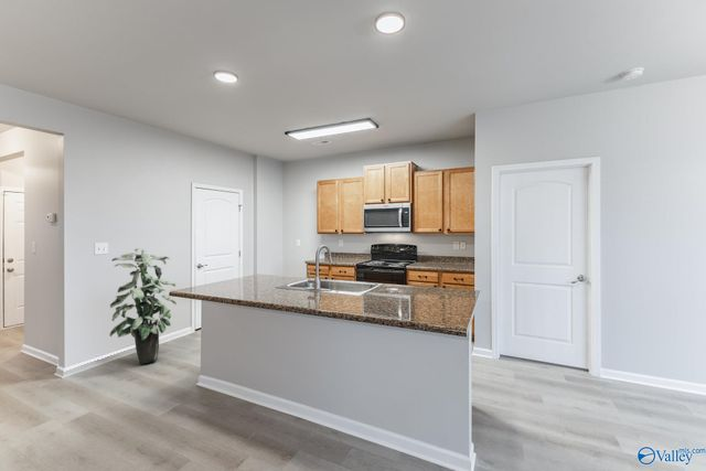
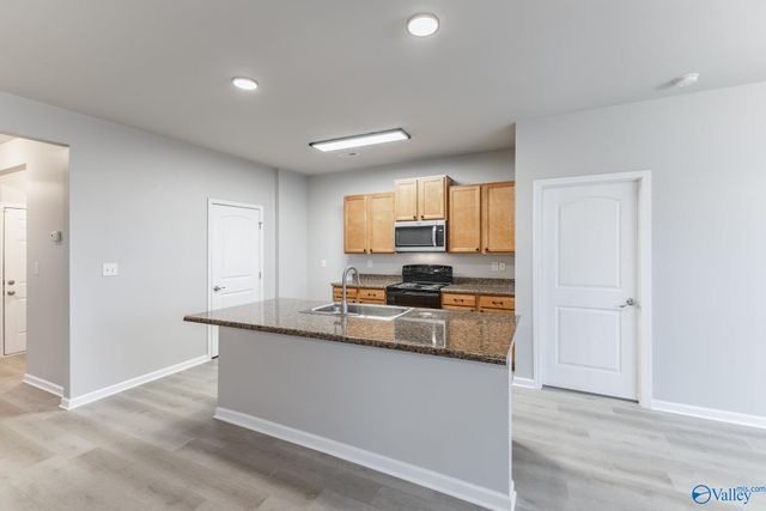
- indoor plant (142, 304)
